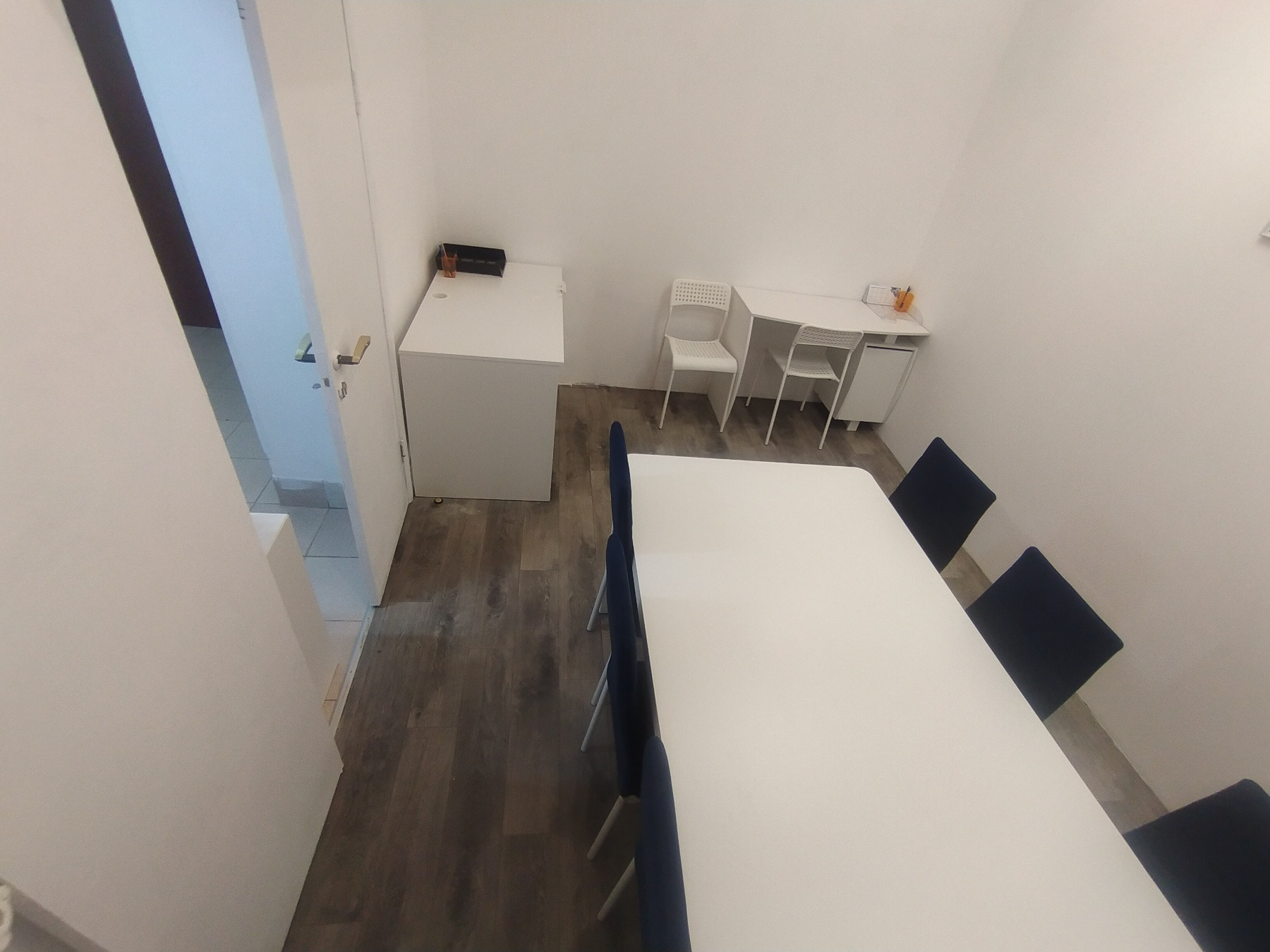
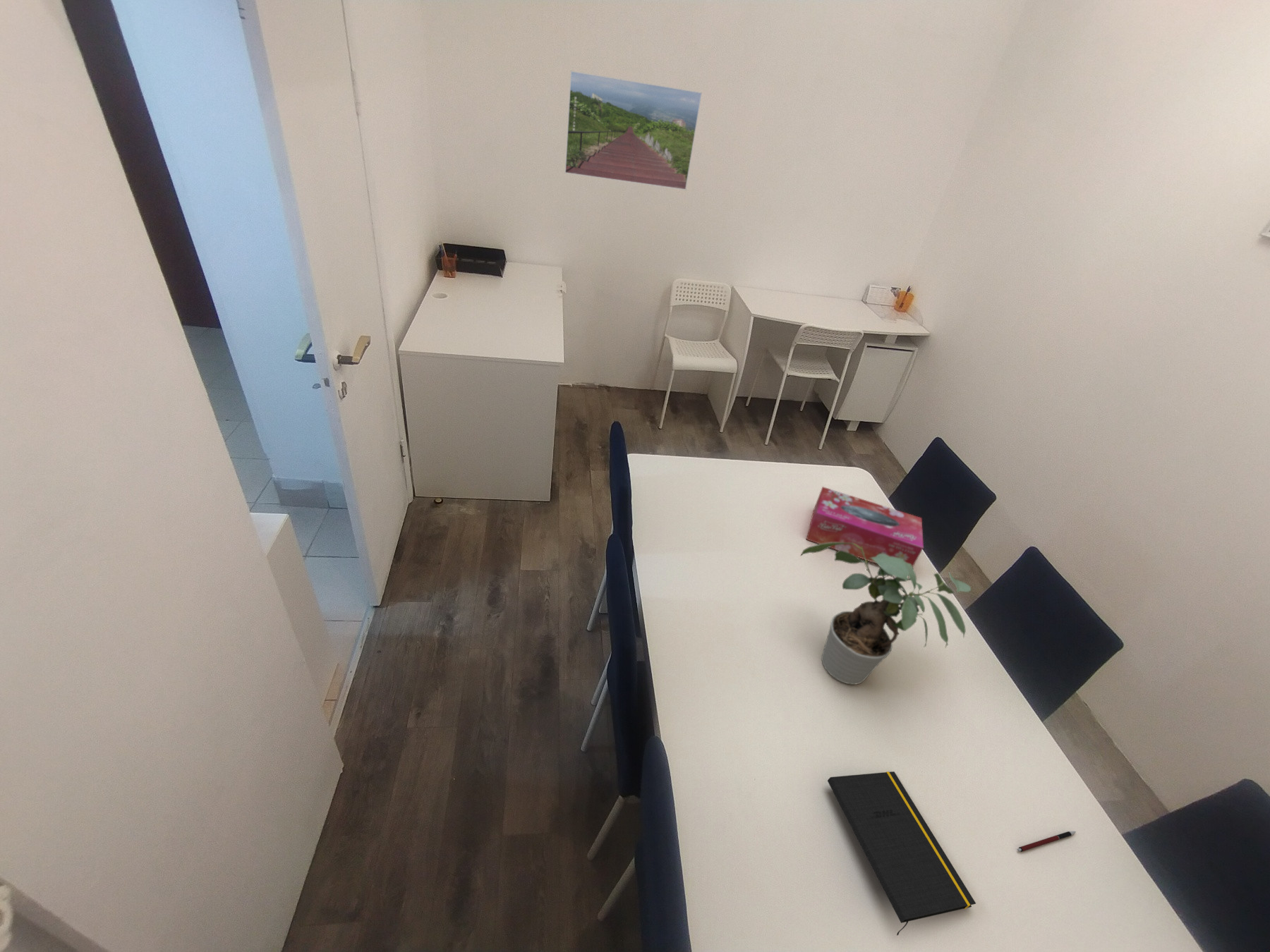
+ notepad (897, 838)
+ potted plant (886, 616)
+ pen (1047, 841)
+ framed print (631, 133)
+ tissue box (864, 528)
